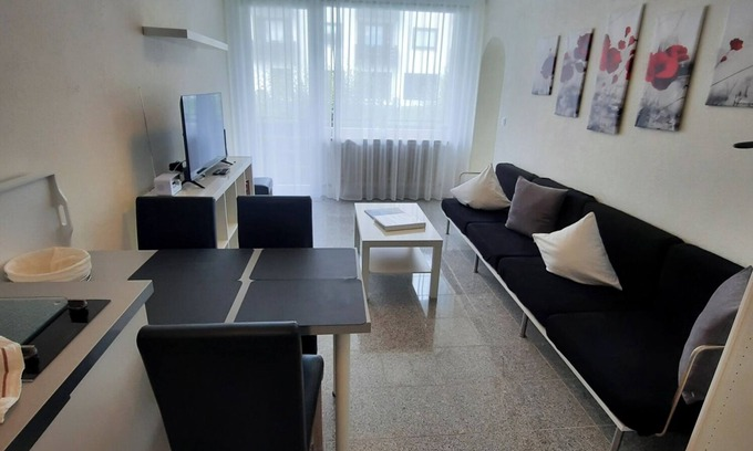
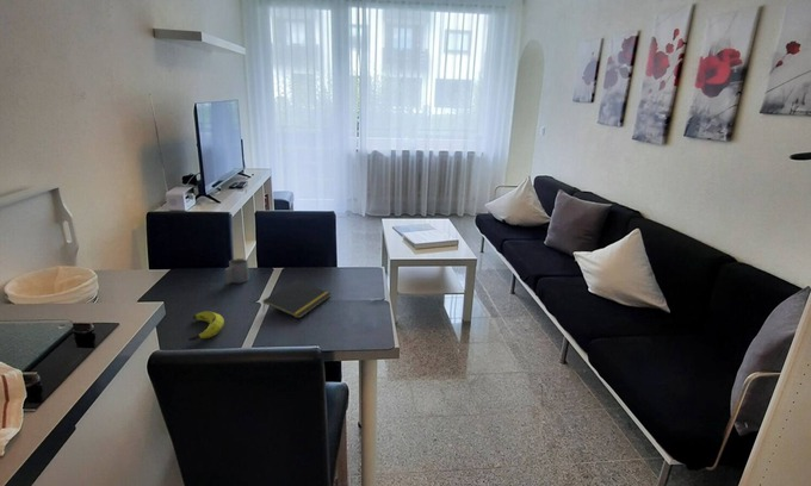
+ mug (235, 272)
+ notepad (298, 298)
+ banana (200, 319)
